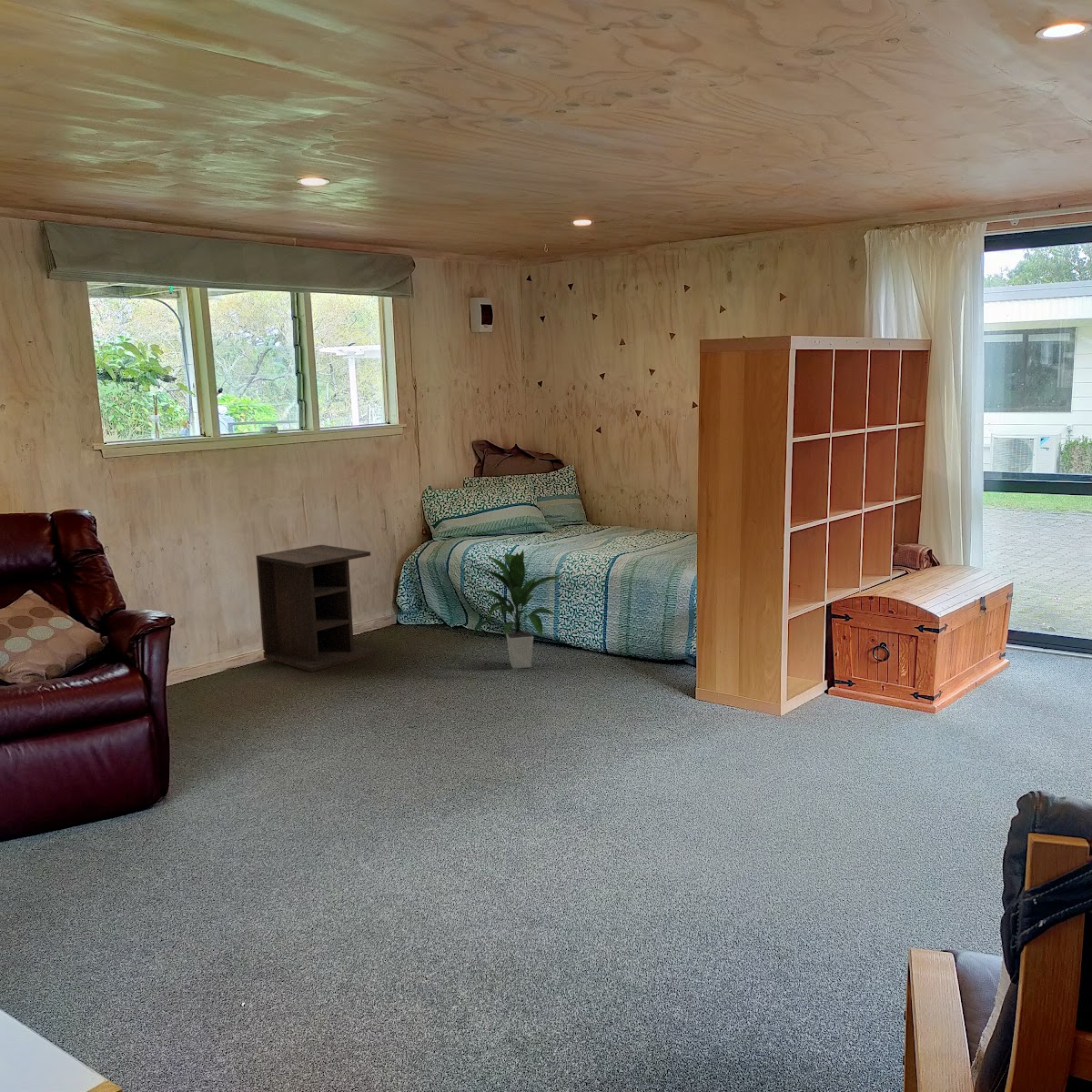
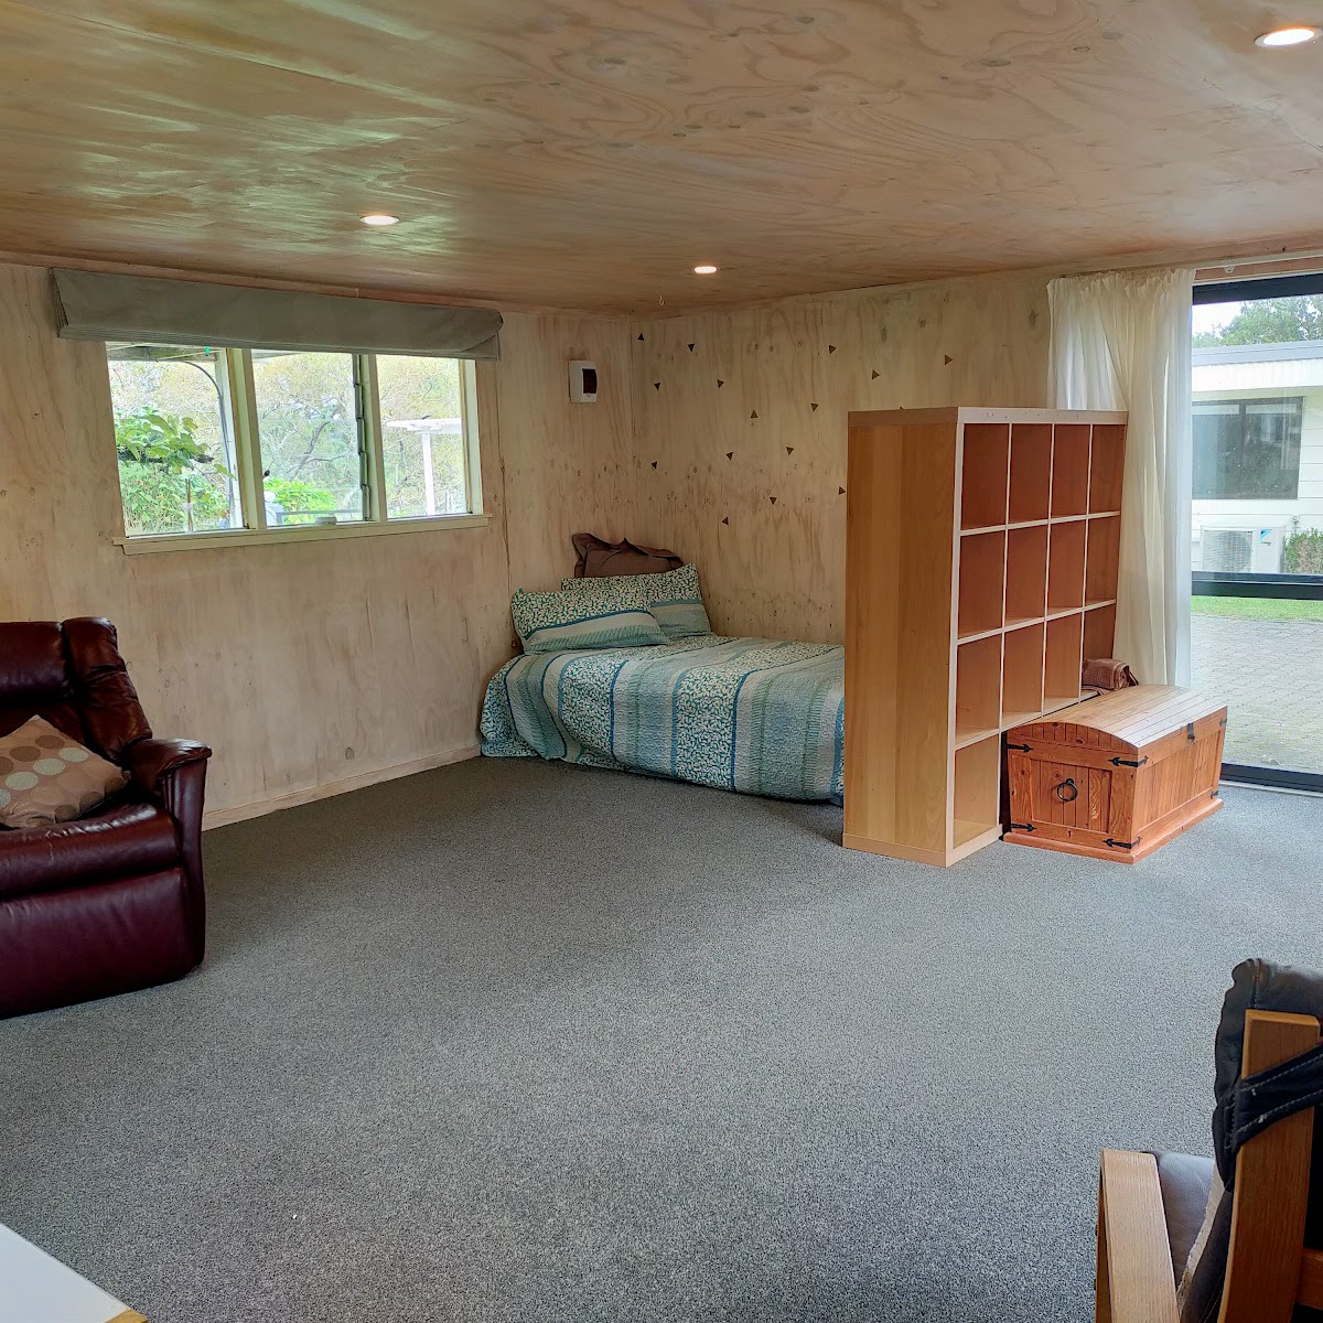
- nightstand (317, 605)
- indoor plant (513, 606)
